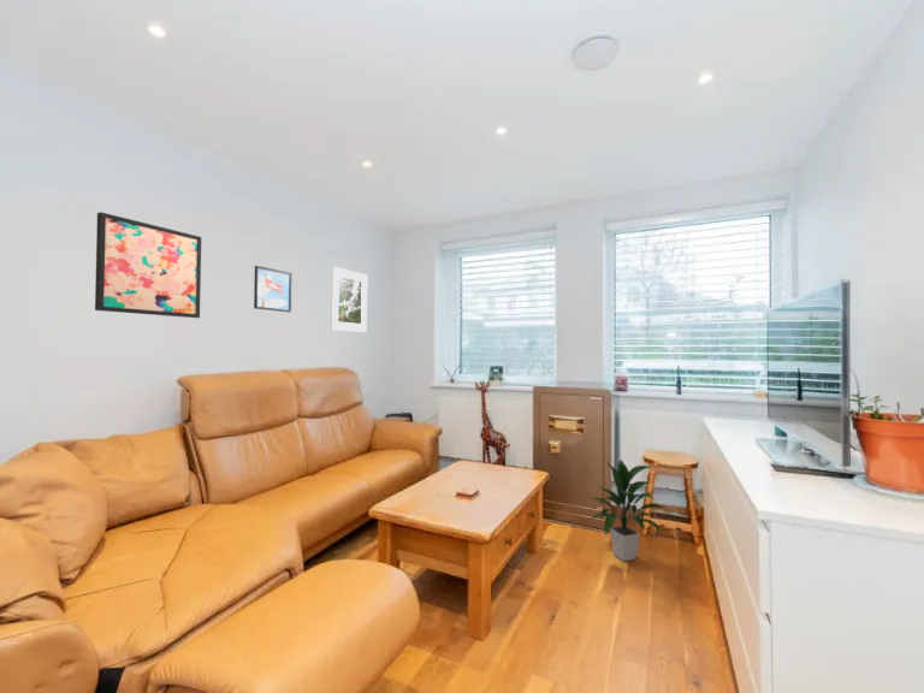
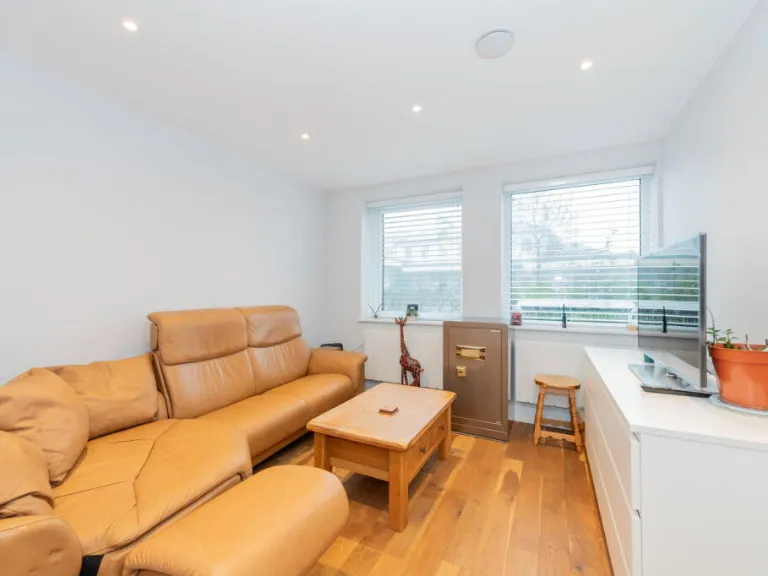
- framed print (273, 290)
- indoor plant (623, 505)
- wall art (153, 270)
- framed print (349, 301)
